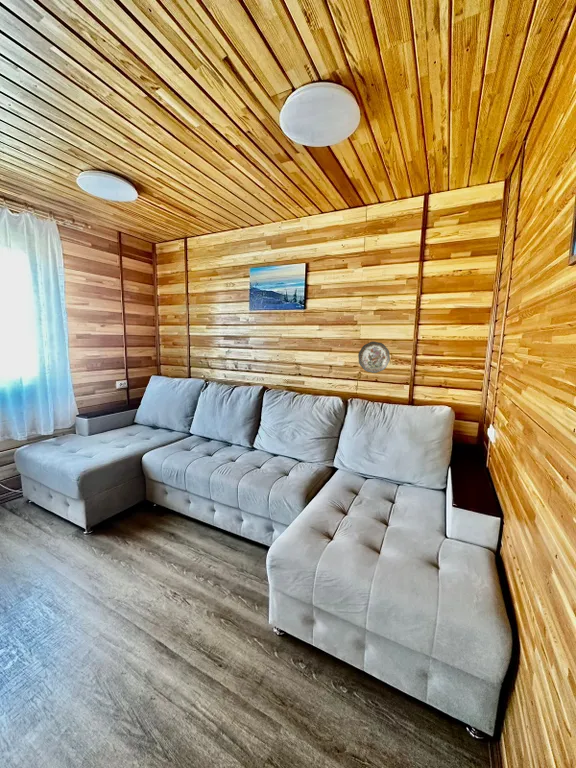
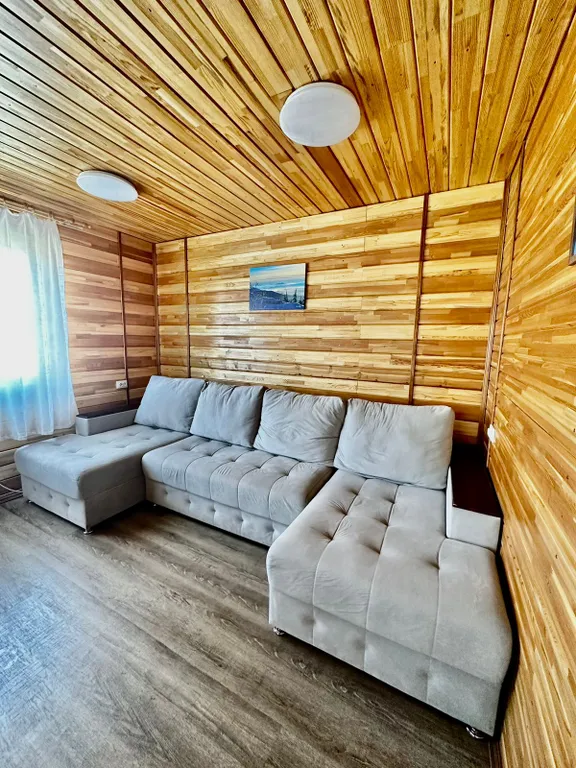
- decorative plate (374, 357)
